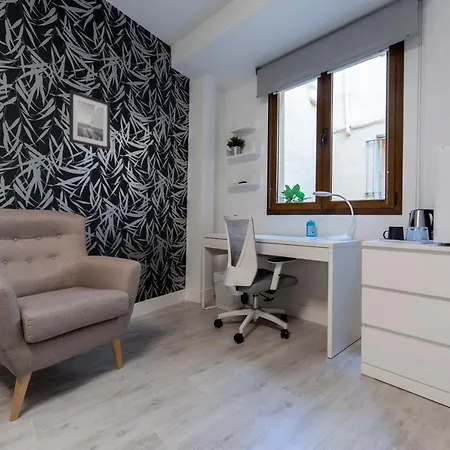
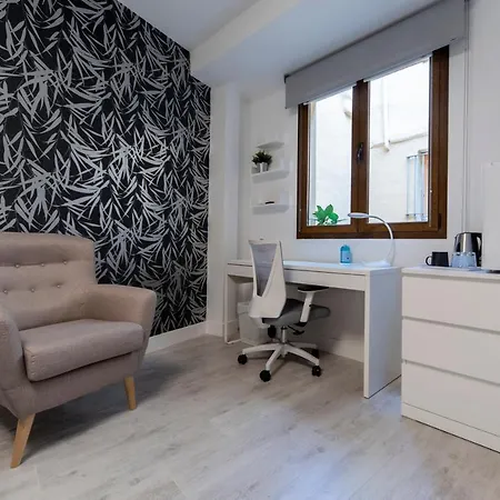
- wall art (90, 121)
